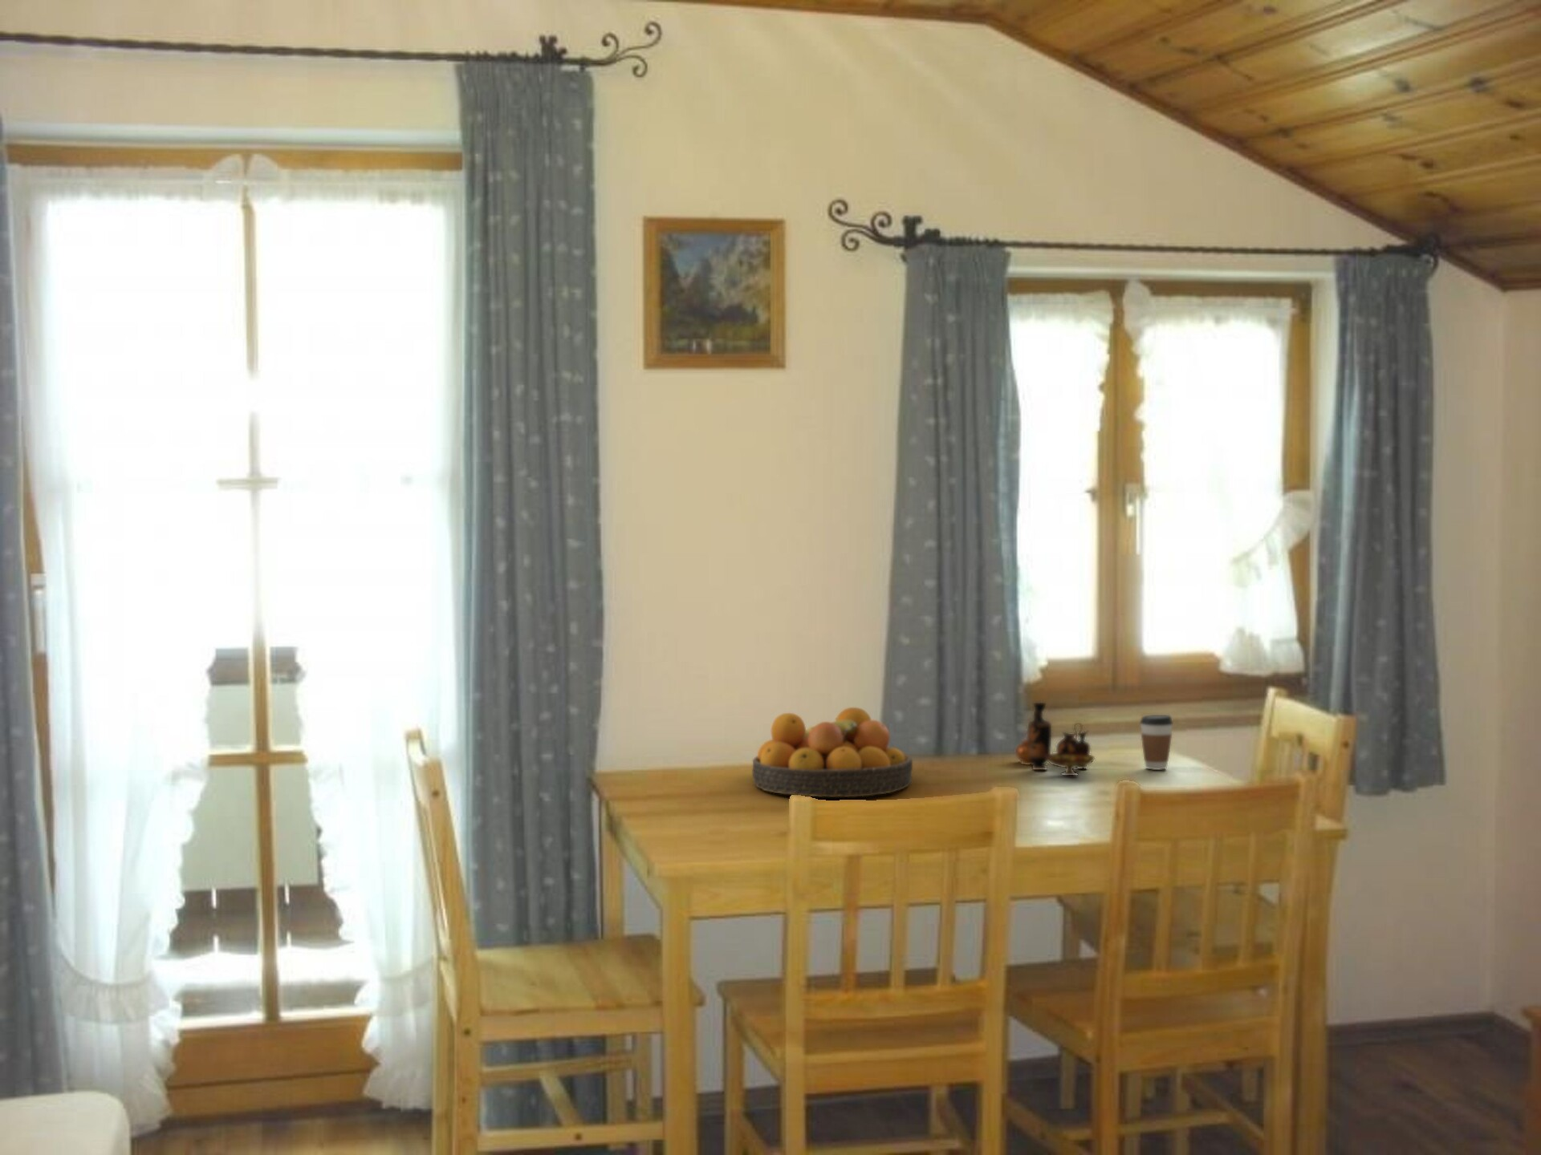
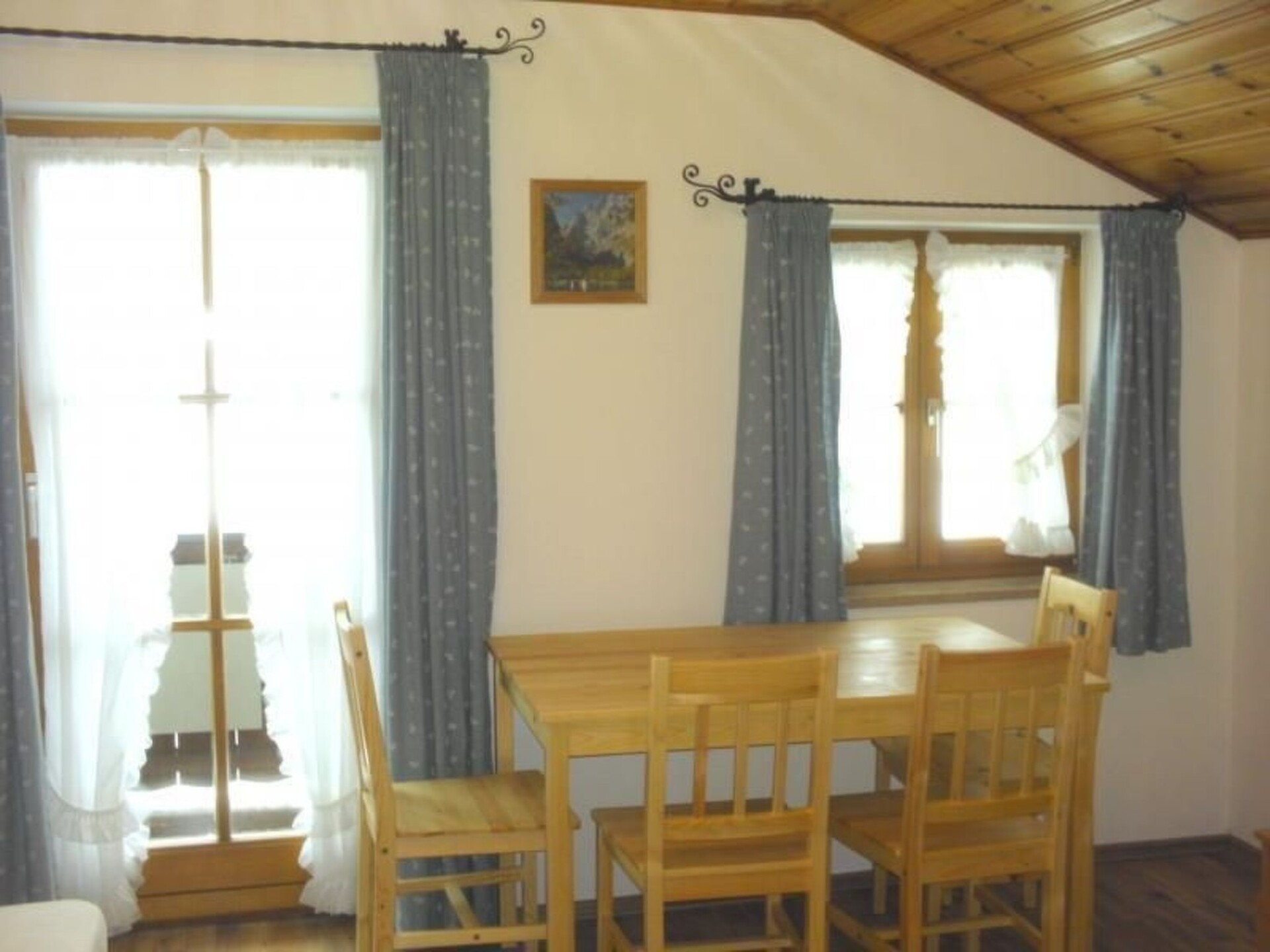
- fruit bowl (831, 747)
- vase (1063, 734)
- coffee cup (1155, 742)
